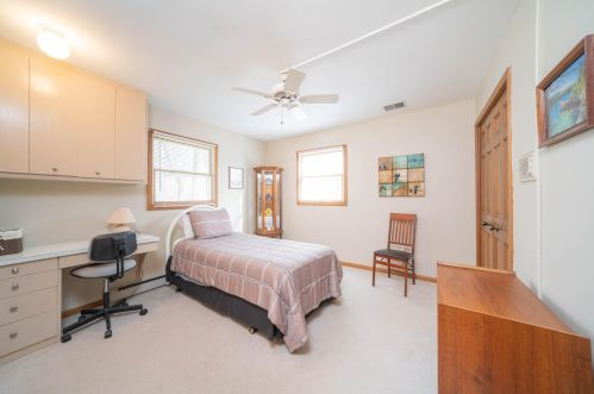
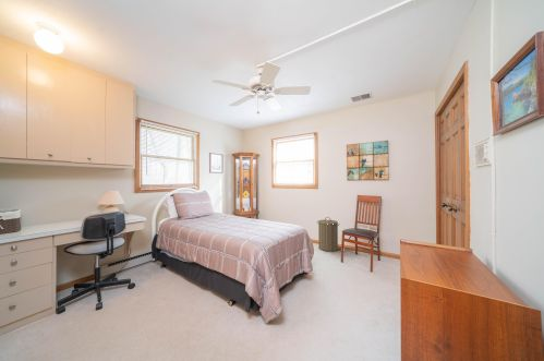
+ laundry hamper (327, 232)
